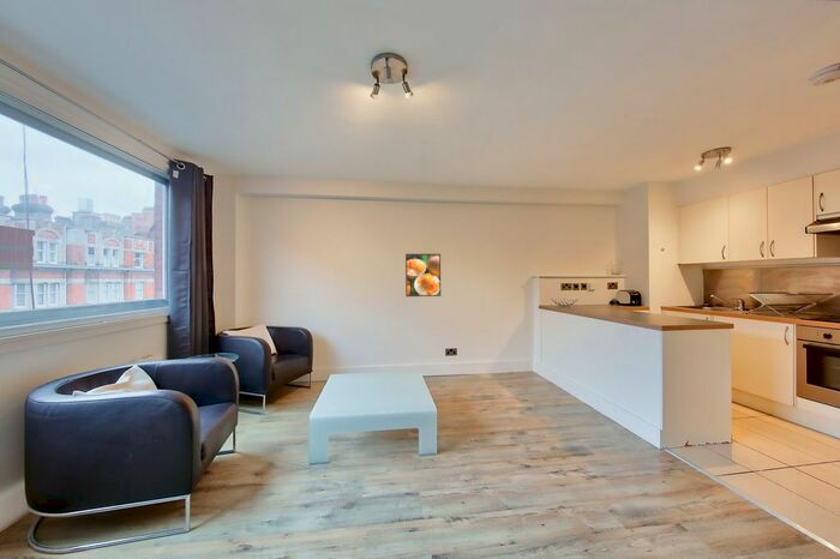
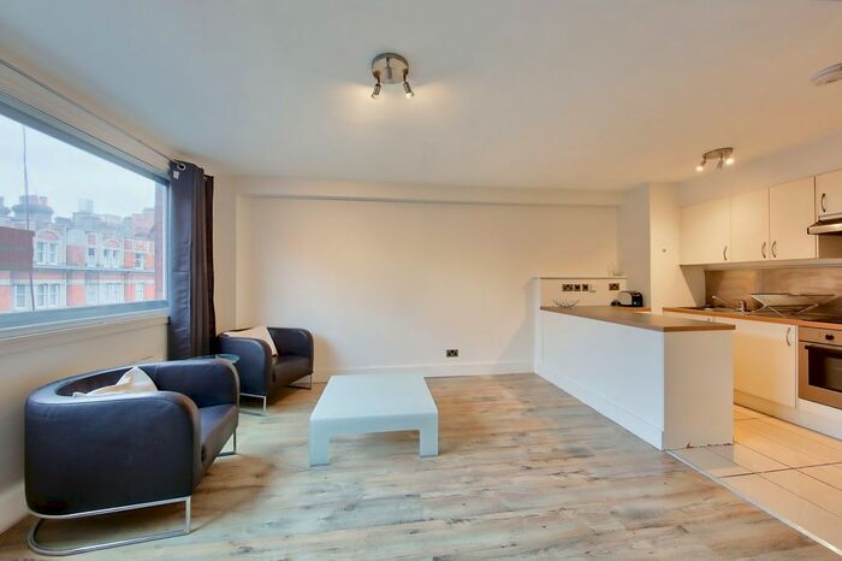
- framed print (422, 275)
